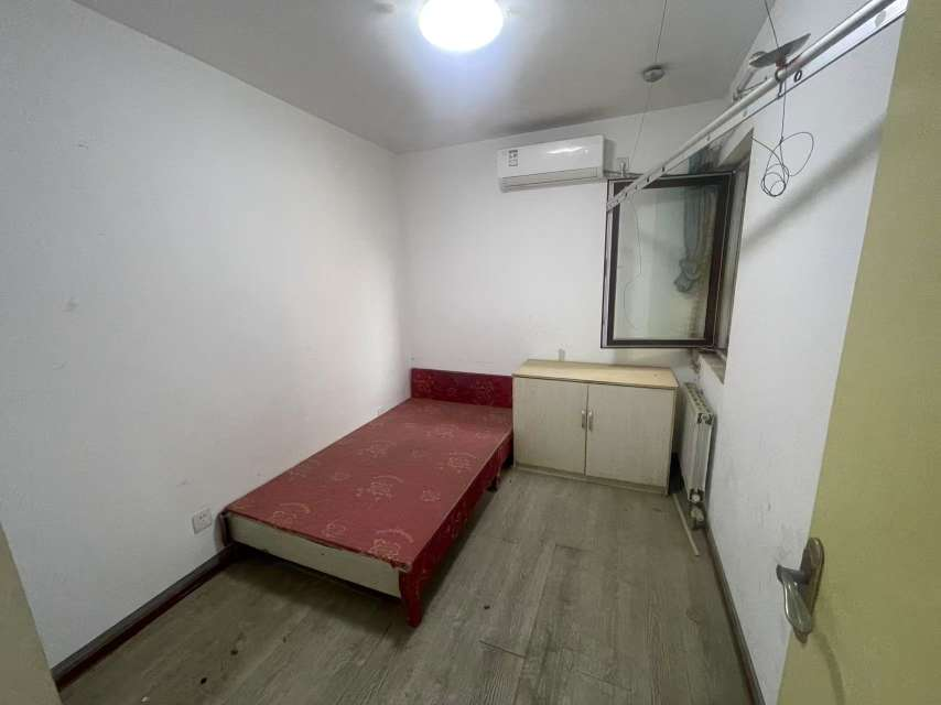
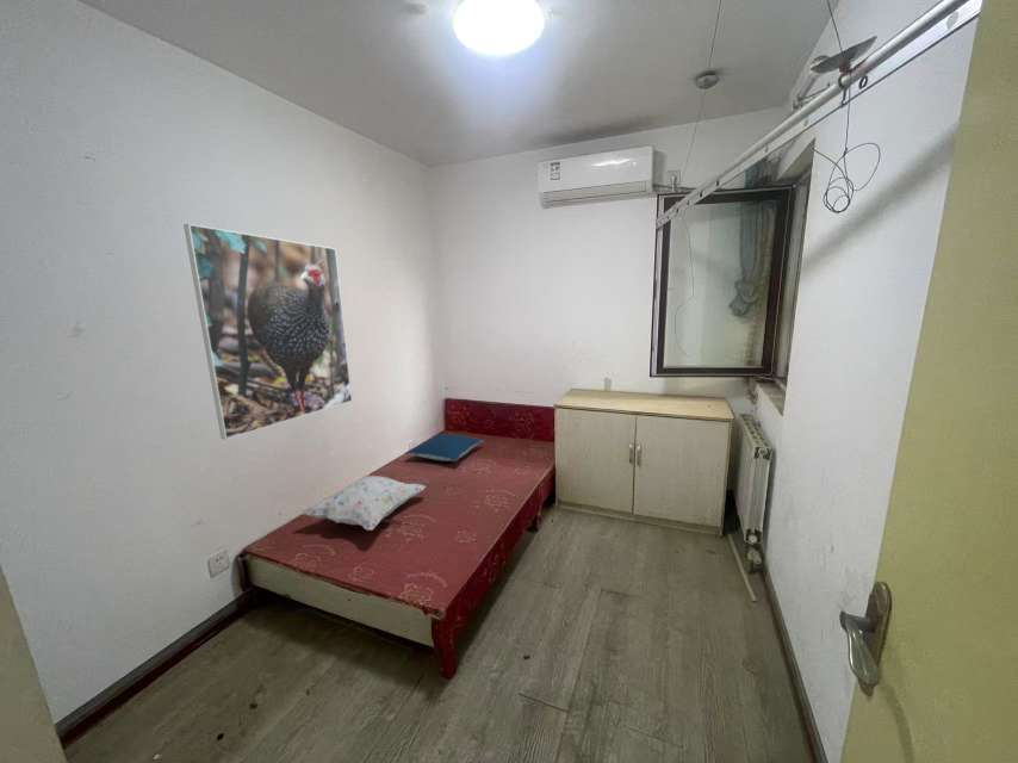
+ pillow (446, 446)
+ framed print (285, 331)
+ decorative pillow (367, 498)
